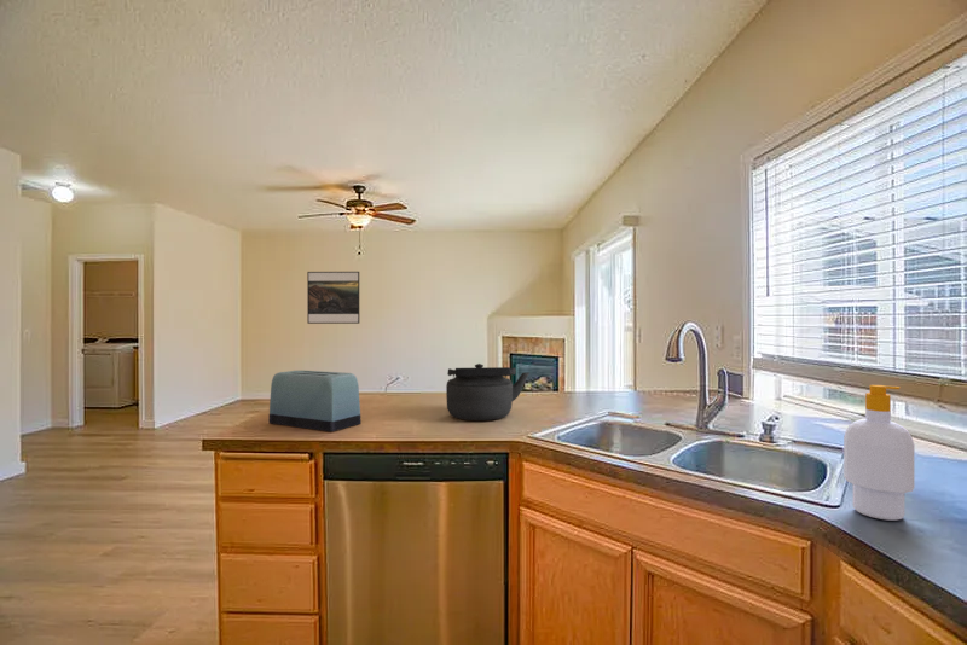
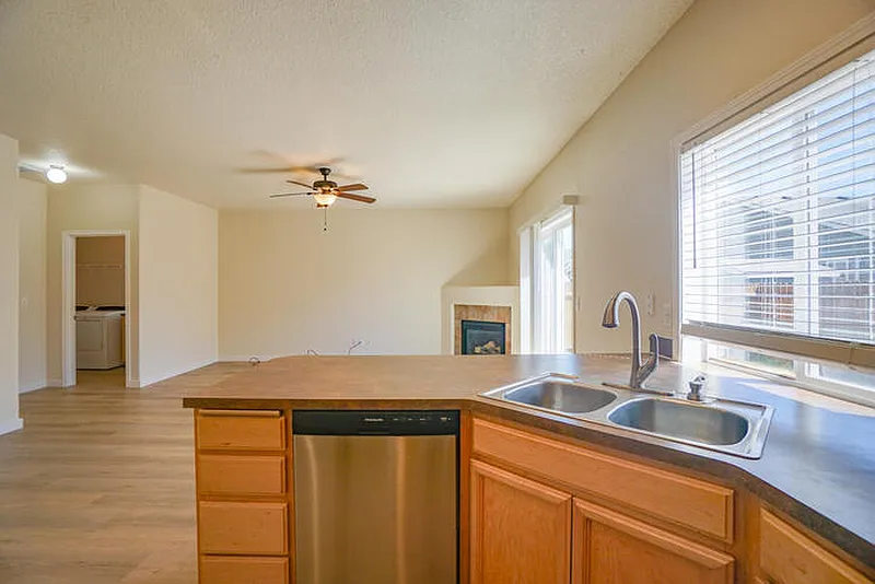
- soap bottle (878, 449)
- kettle (481, 389)
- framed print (332, 297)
- toaster (313, 397)
